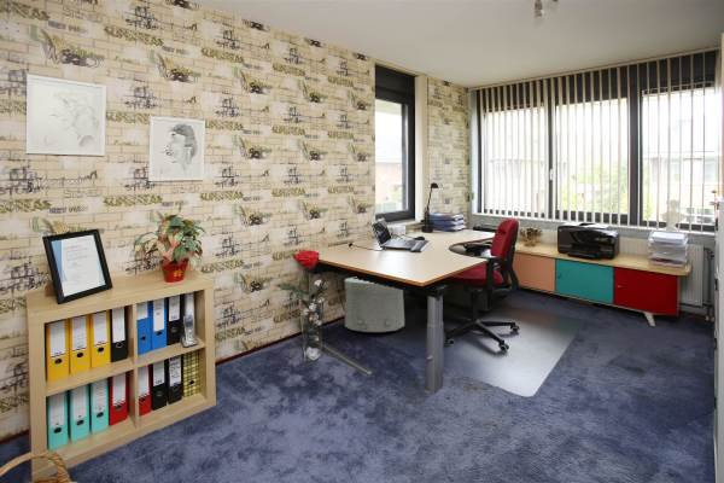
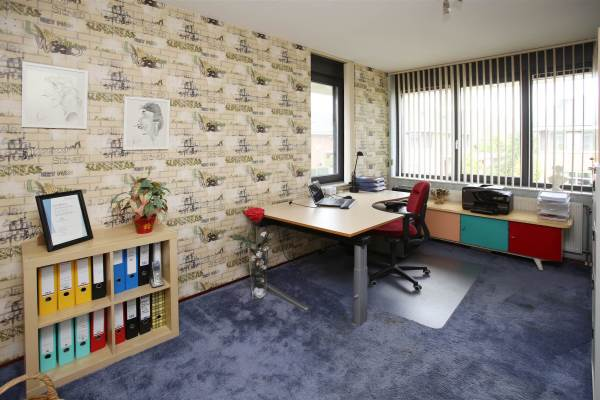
- trash can (374, 302)
